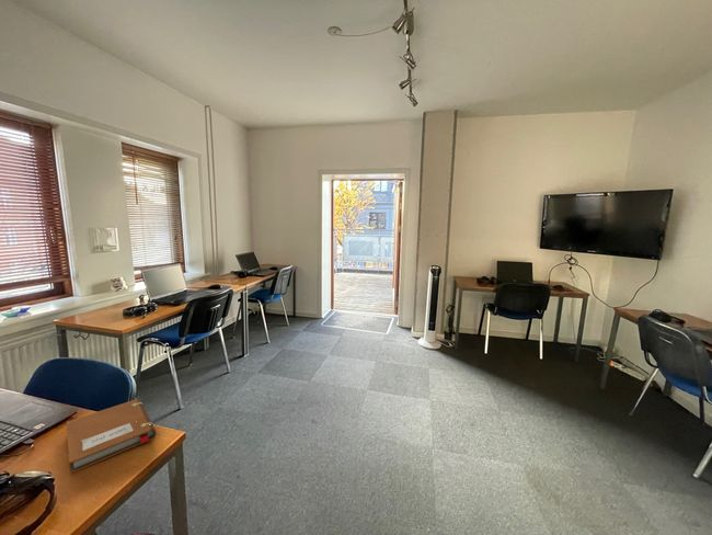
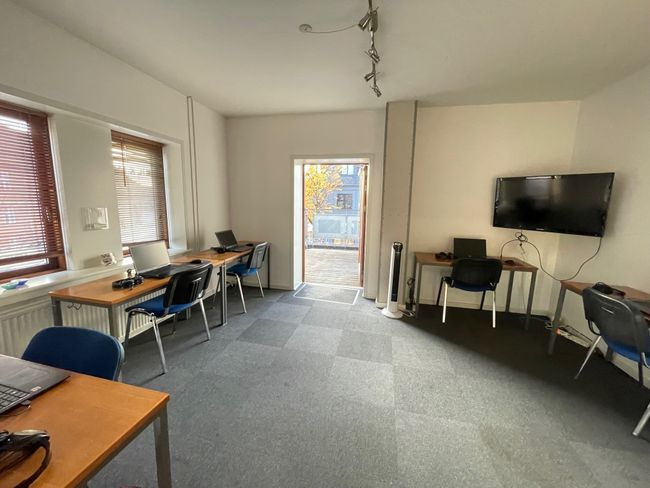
- notebook (111, 430)
